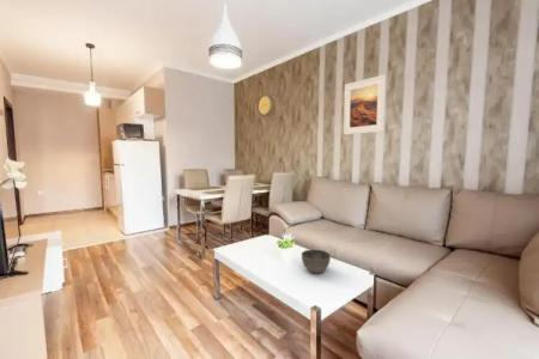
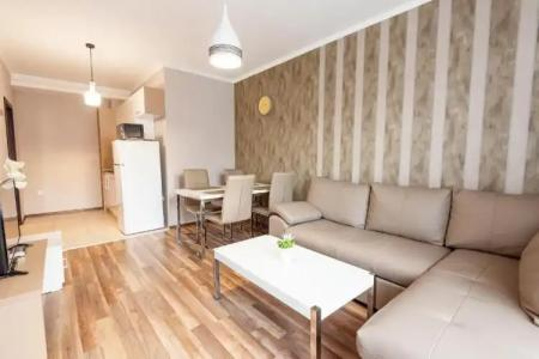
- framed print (363, 107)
- bowl (315, 262)
